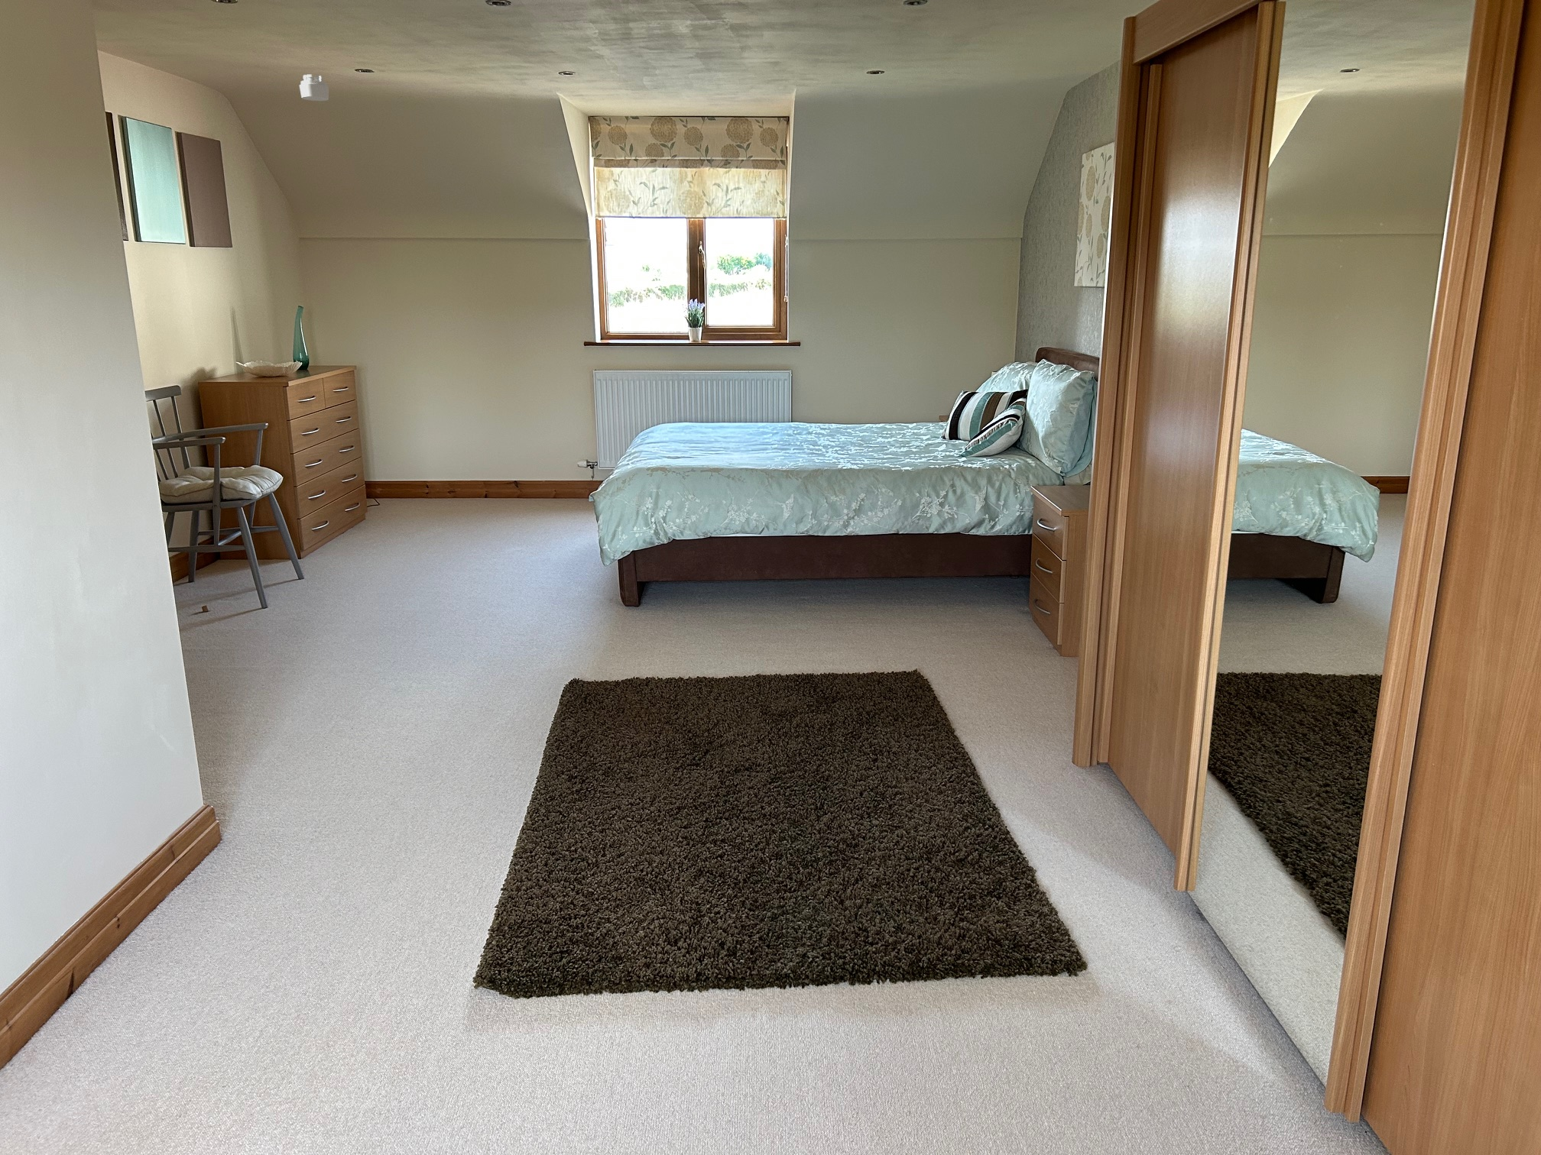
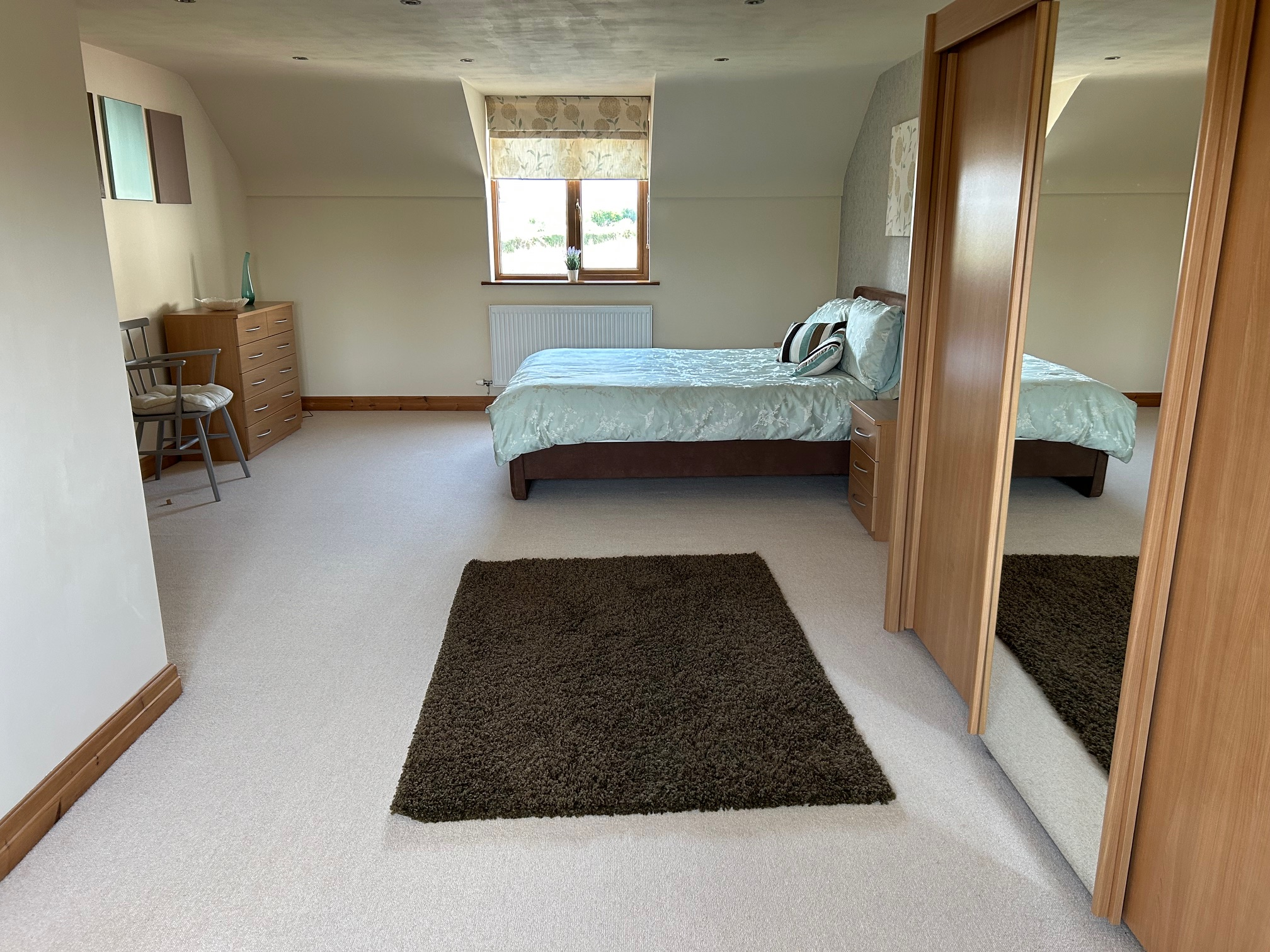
- smoke detector (313, 87)
